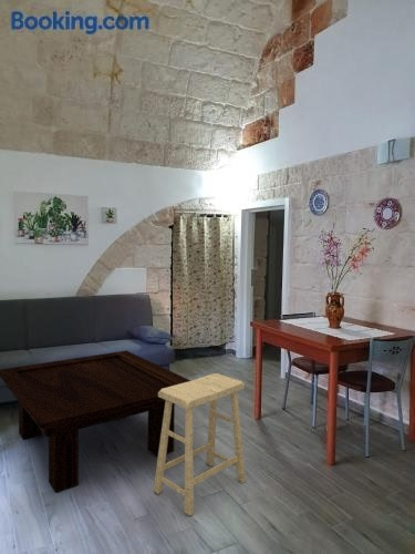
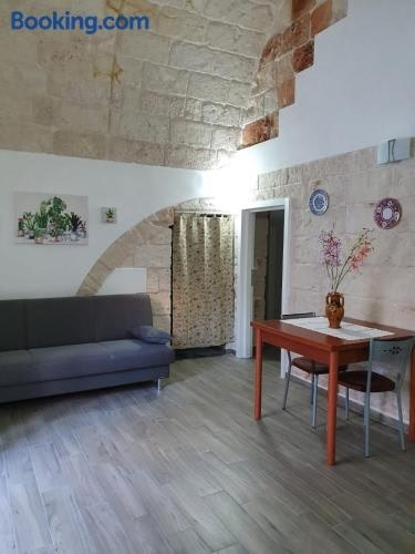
- stool (208, 435)
- coffee table (94, 410)
